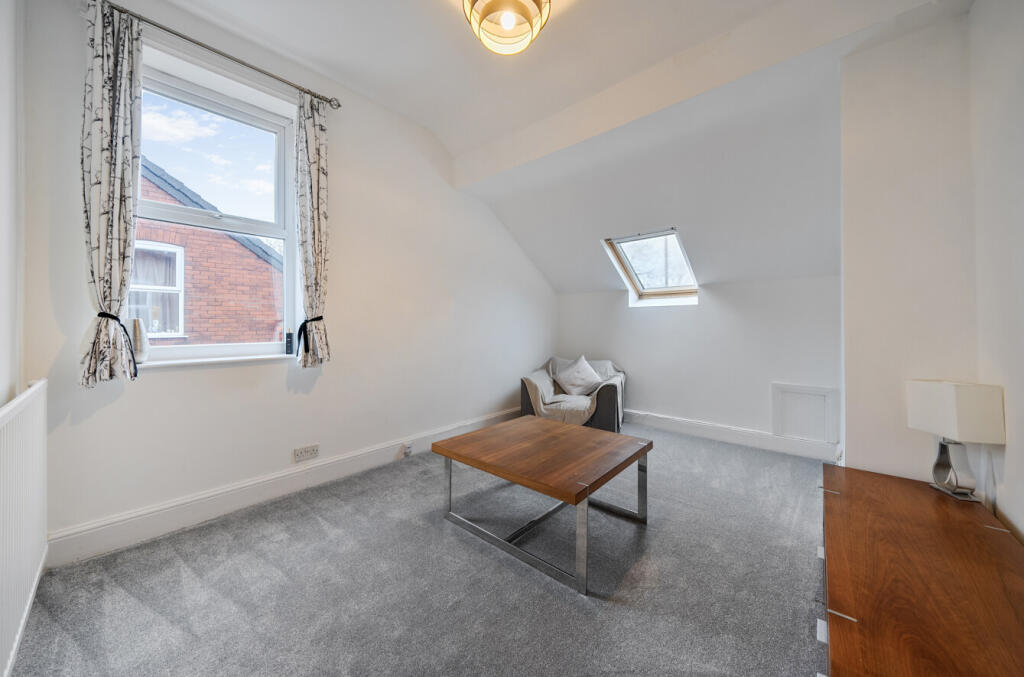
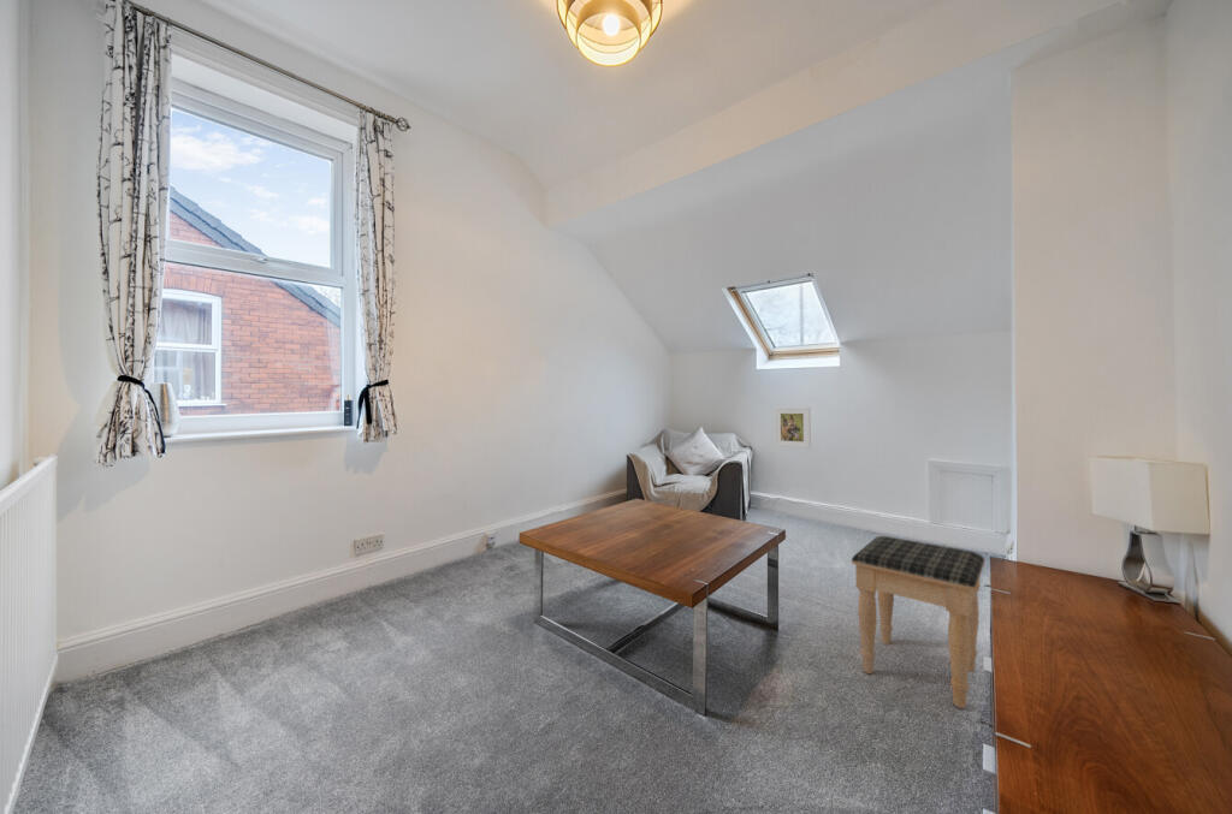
+ footstool (918, 600)
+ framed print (792, 427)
